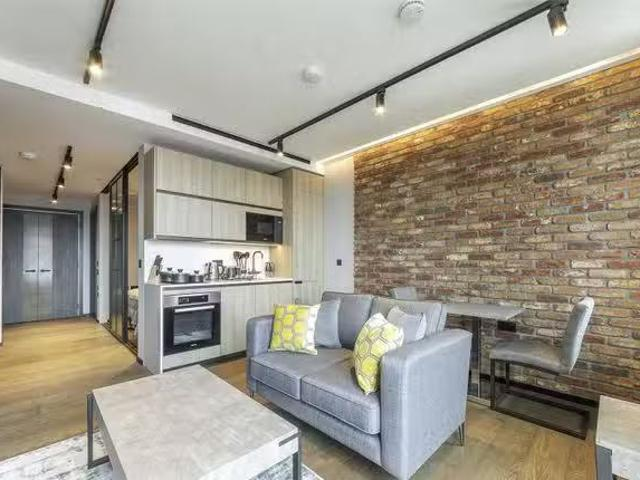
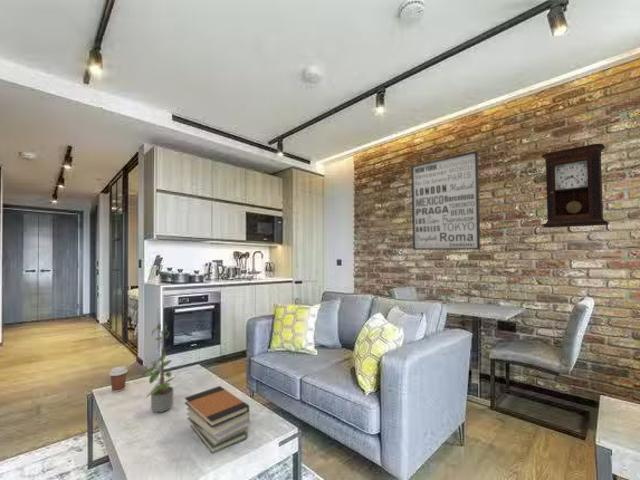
+ wall art (443, 204)
+ potted plant (160, 367)
+ book stack (217, 416)
+ pendulum clock (572, 188)
+ coffee cup (118, 379)
